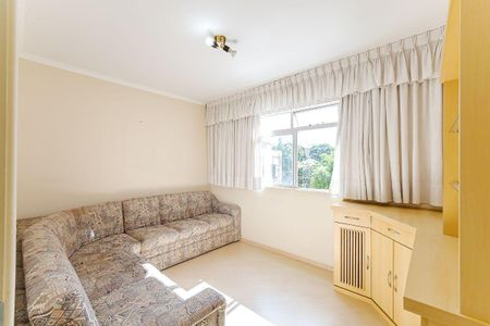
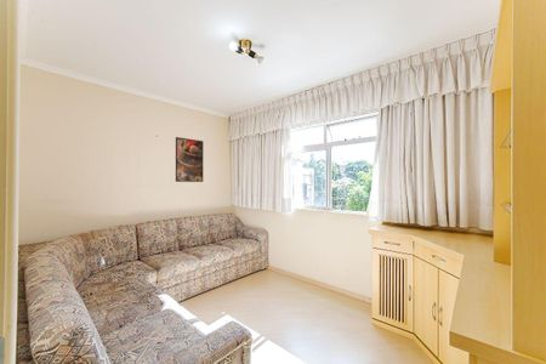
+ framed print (189, 160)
